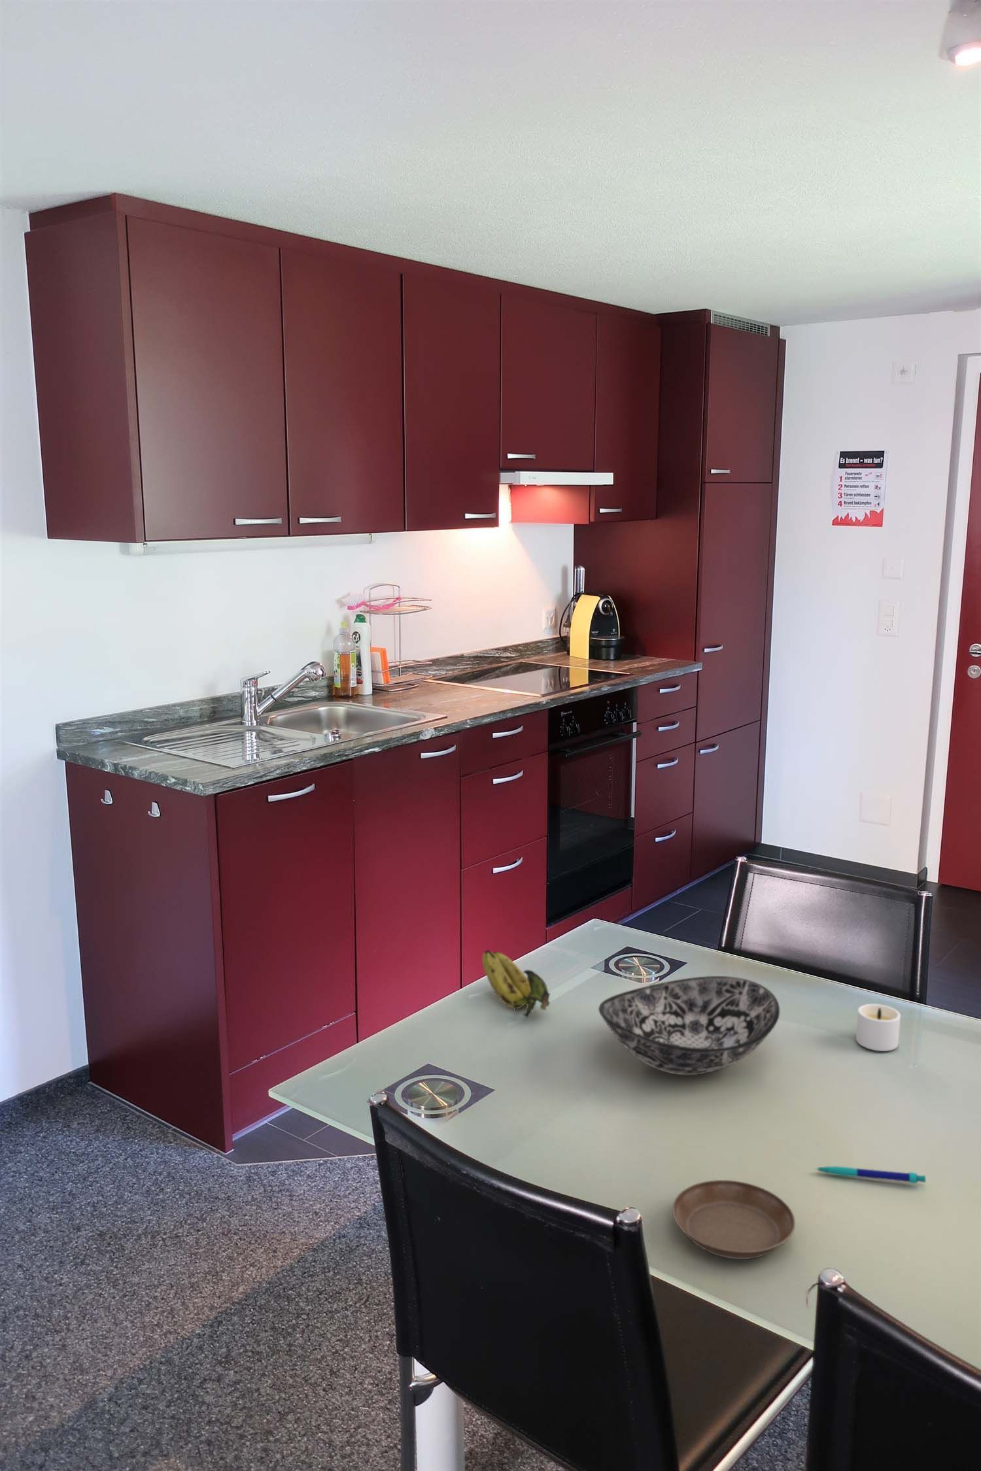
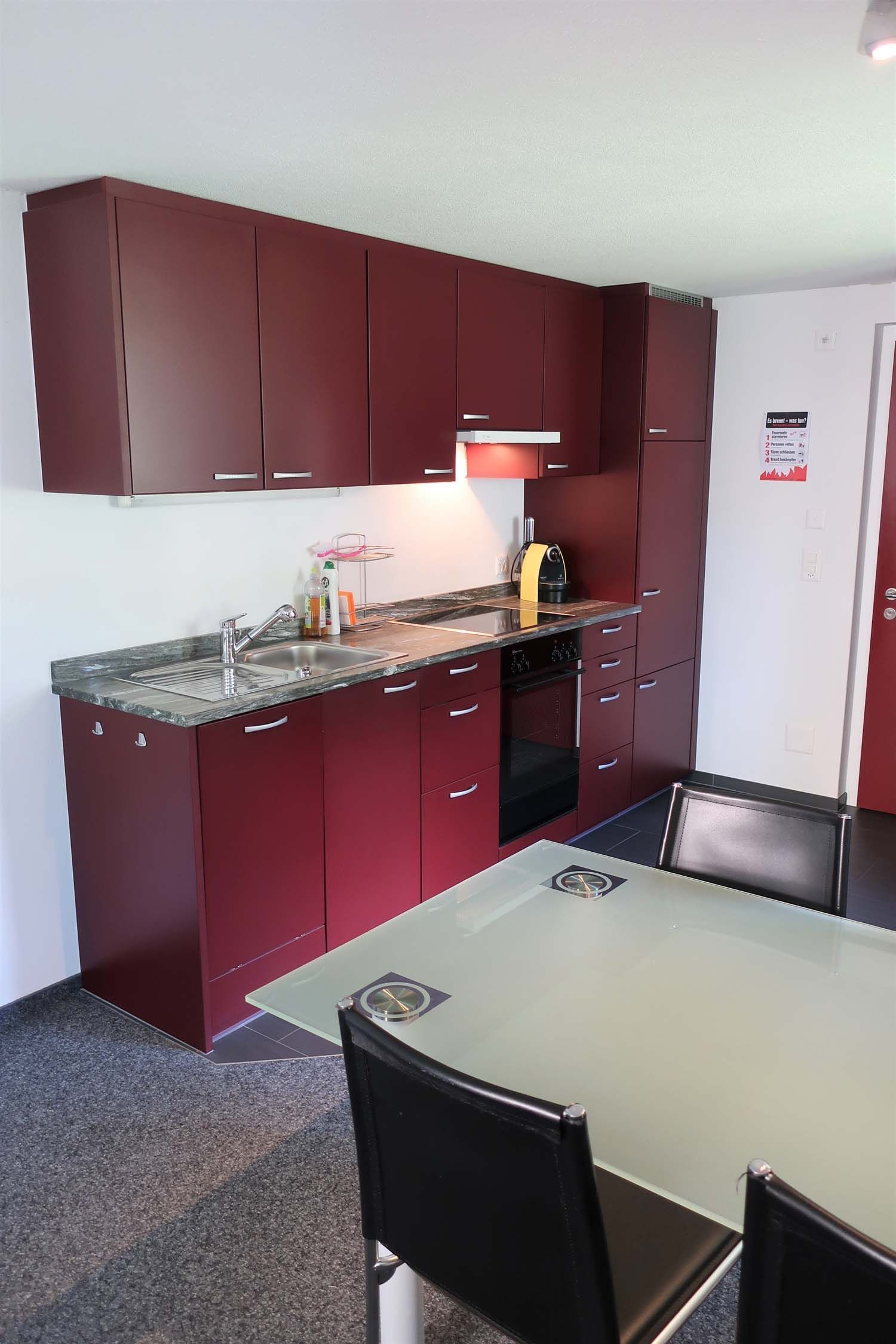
- candle (872, 1020)
- banana (517, 983)
- saucer (732, 1223)
- bowl (688, 1032)
- pen (869, 1172)
